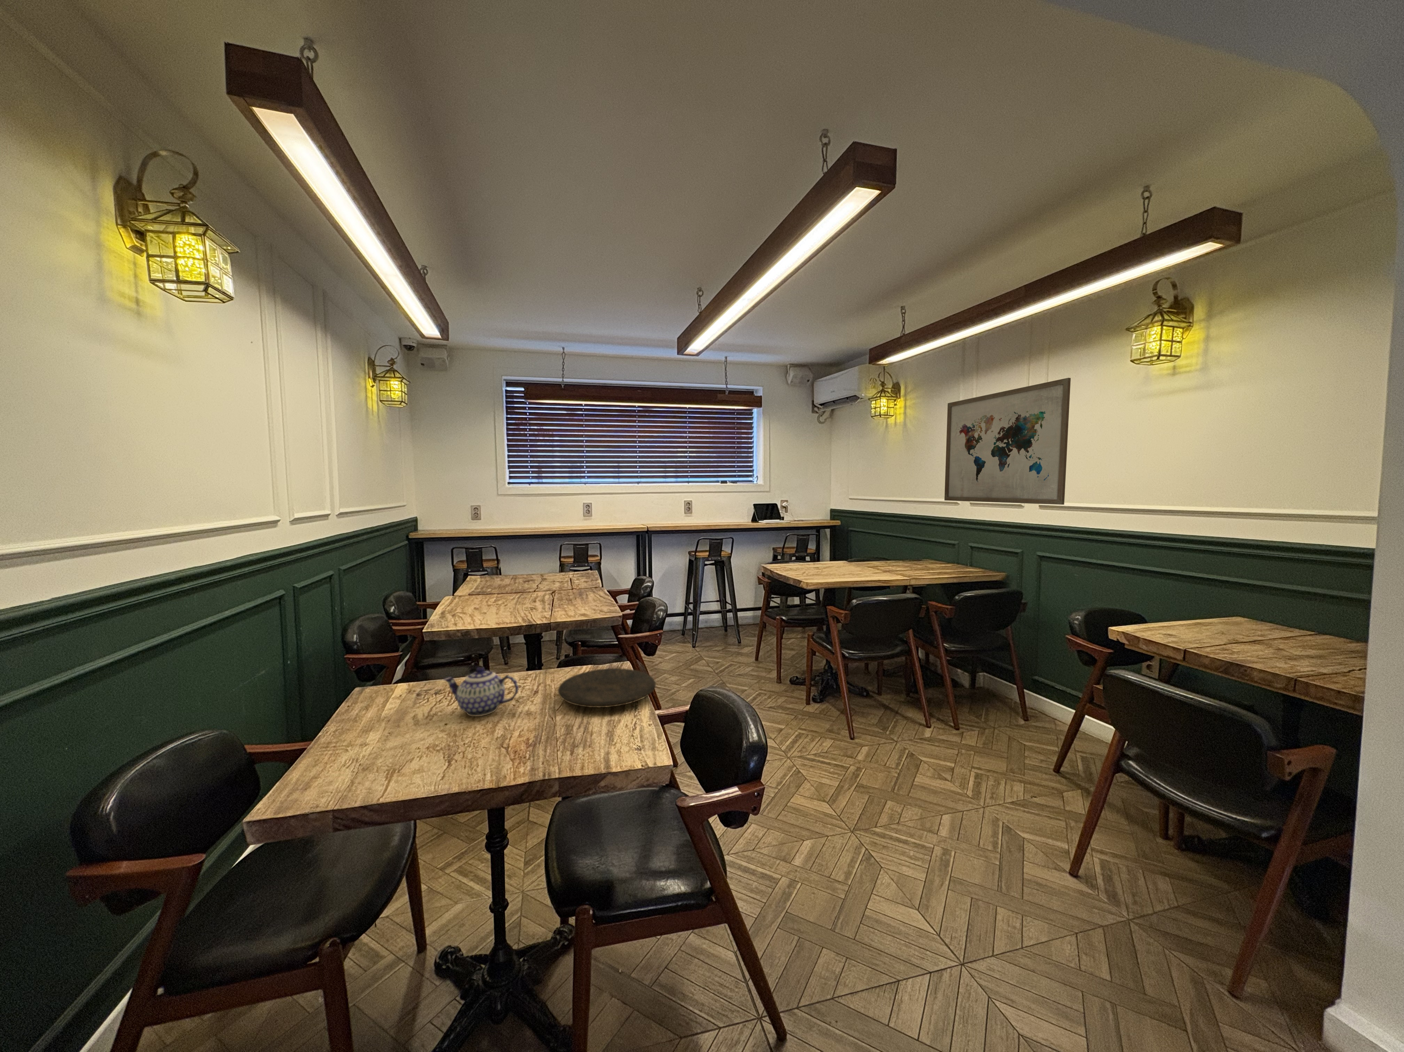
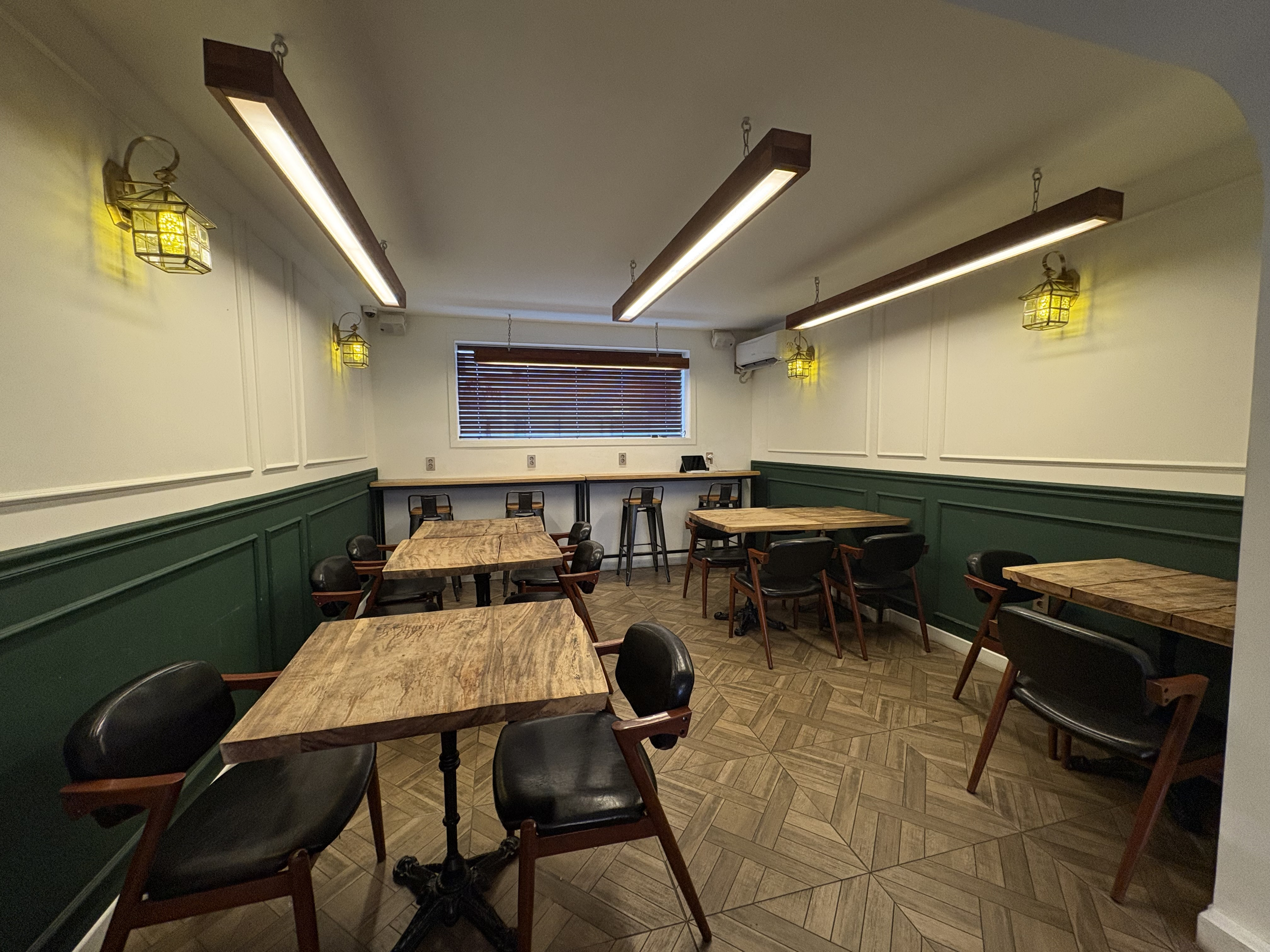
- teapot (481, 688)
- plate (608, 690)
- wall art (998, 448)
